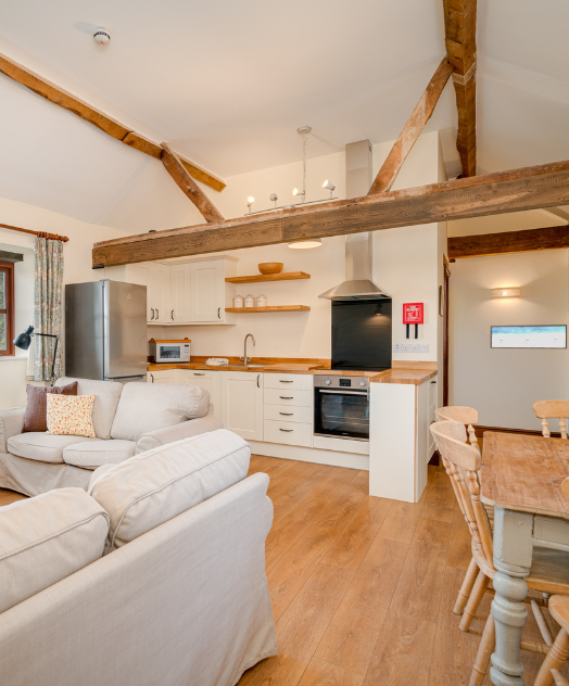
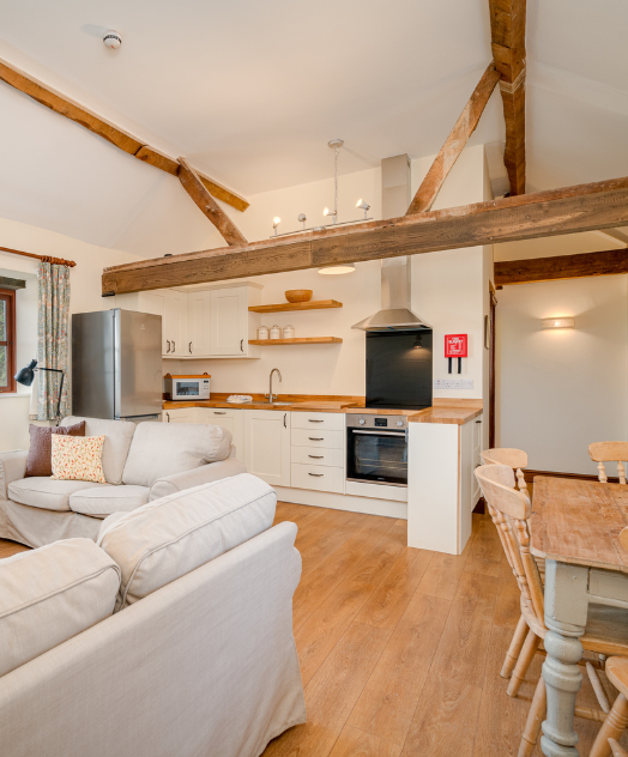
- wall art (527, 336)
